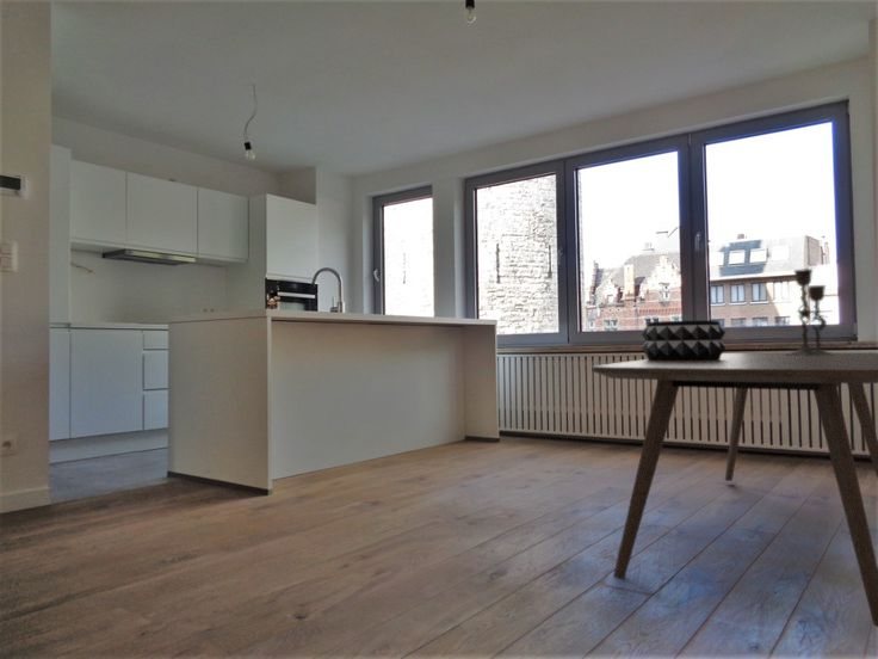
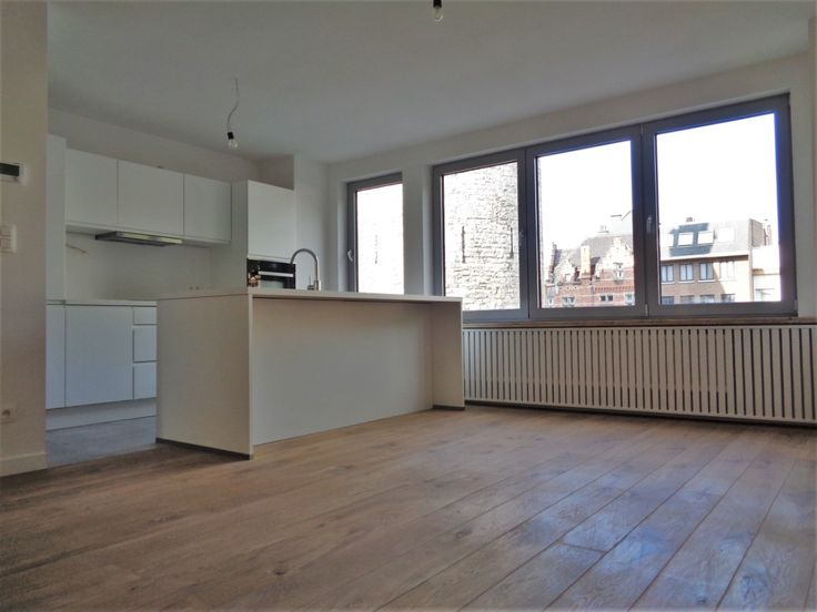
- candlestick (809, 312)
- dining table (740, 433)
- decorative bowl (682, 339)
